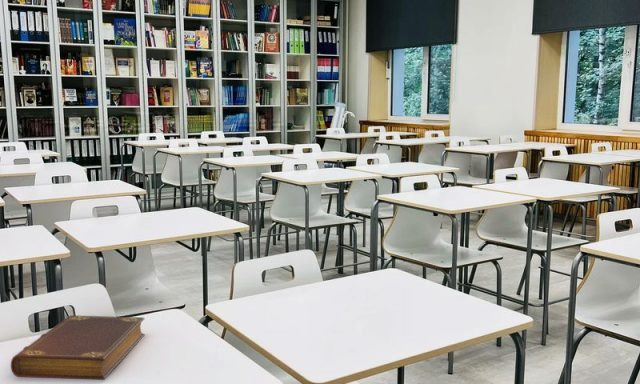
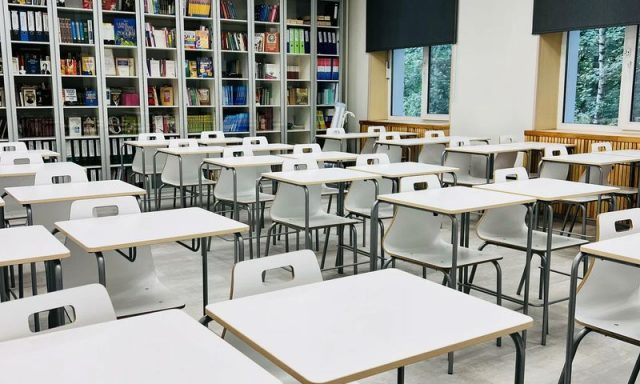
- book (82, 344)
